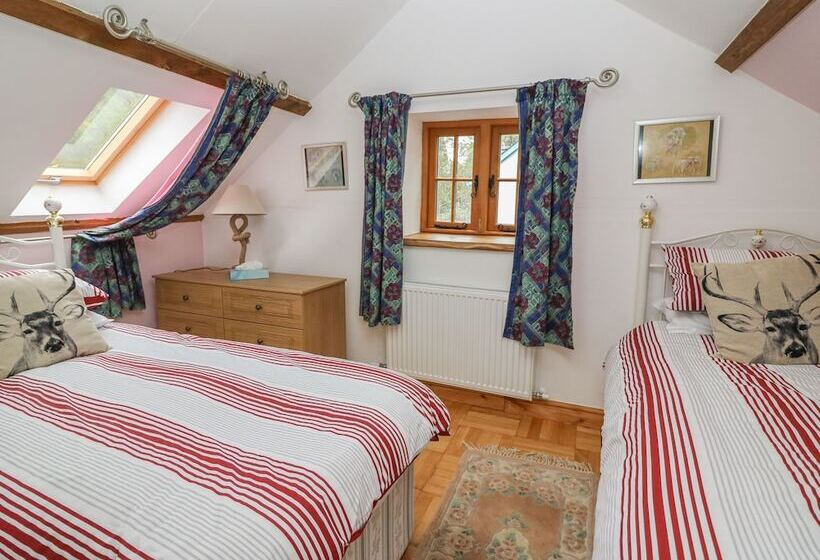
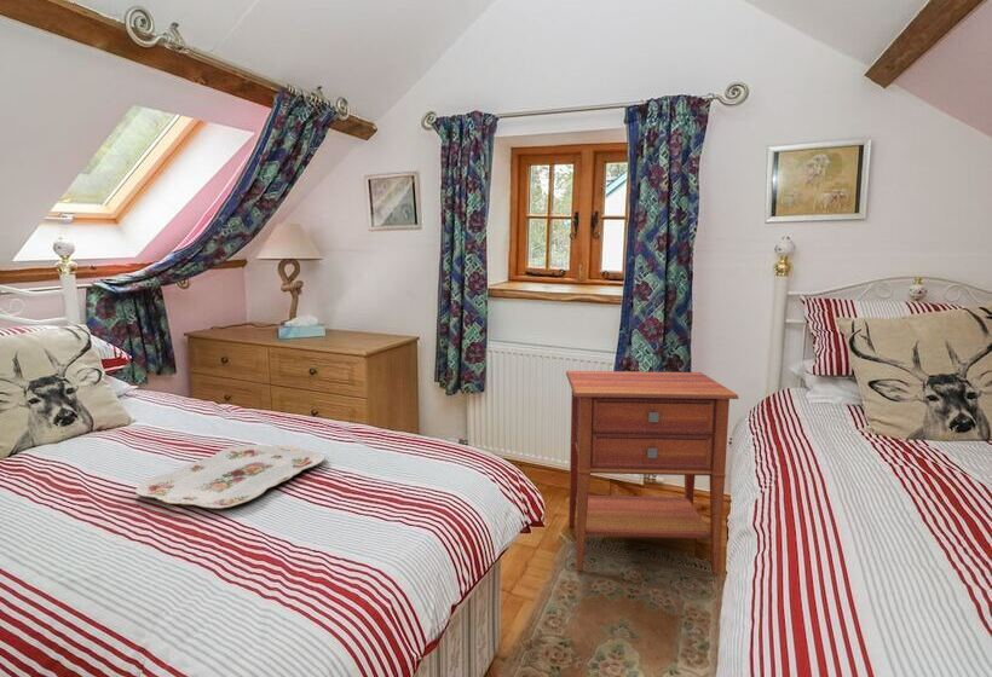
+ nightstand (640, 465)
+ serving tray (237, 473)
